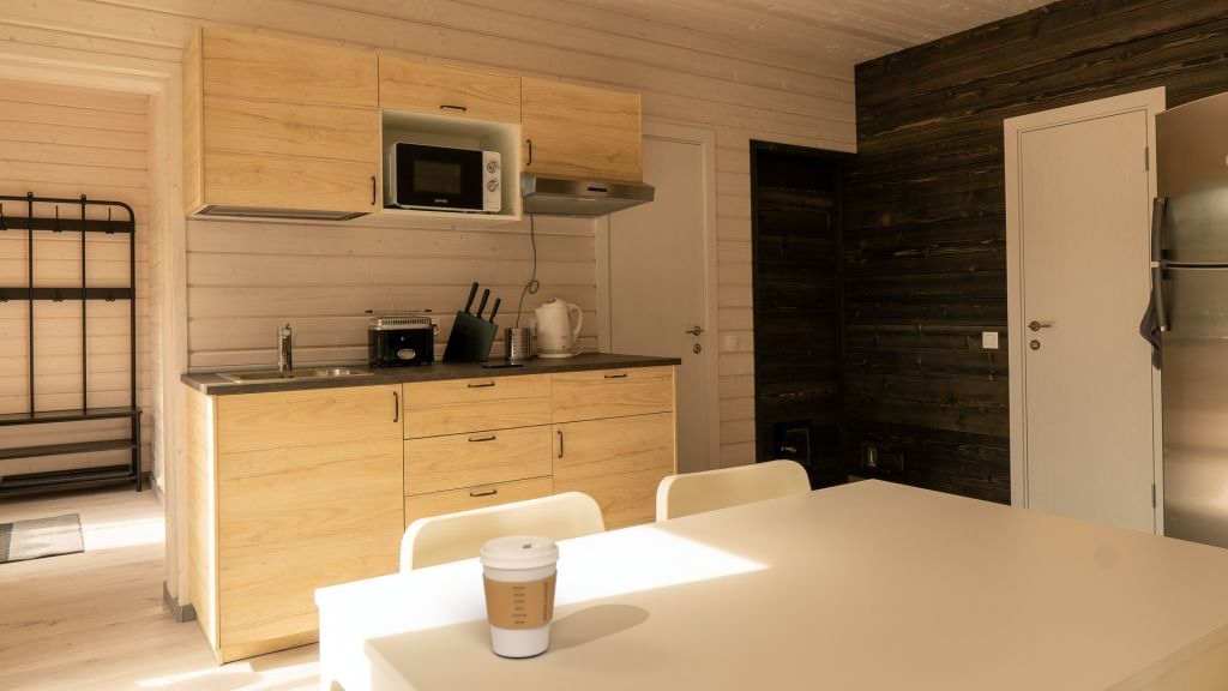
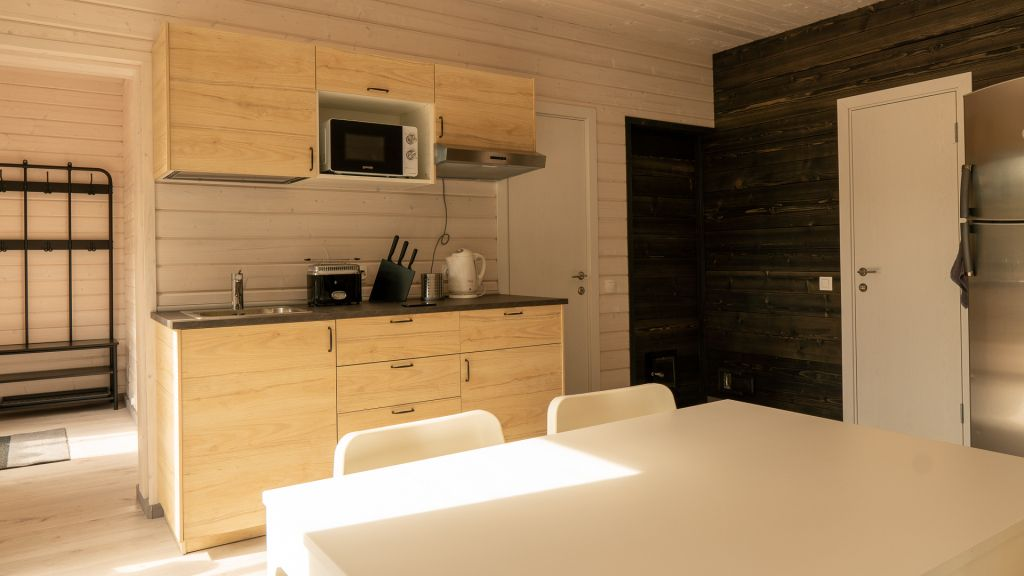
- coffee cup (519, 593)
